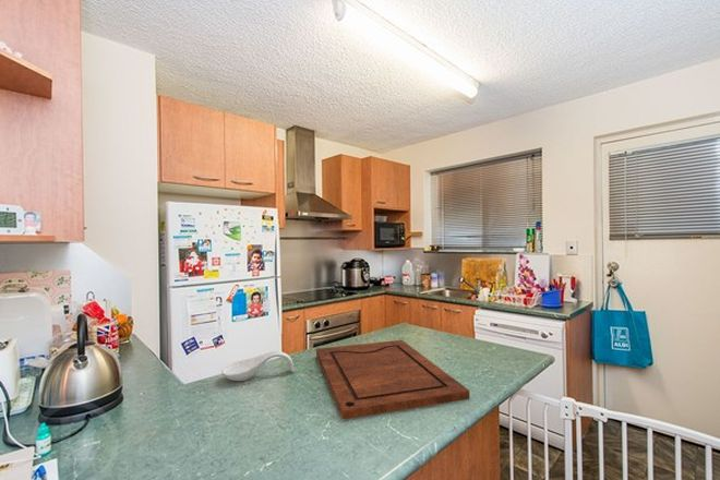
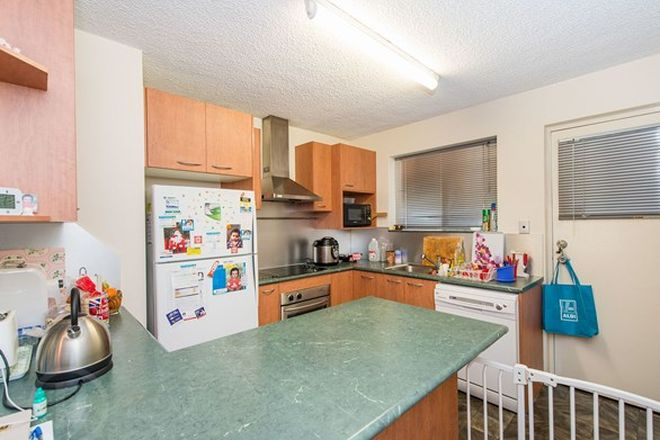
- cutting board (380, 369)
- spoon rest (259, 364)
